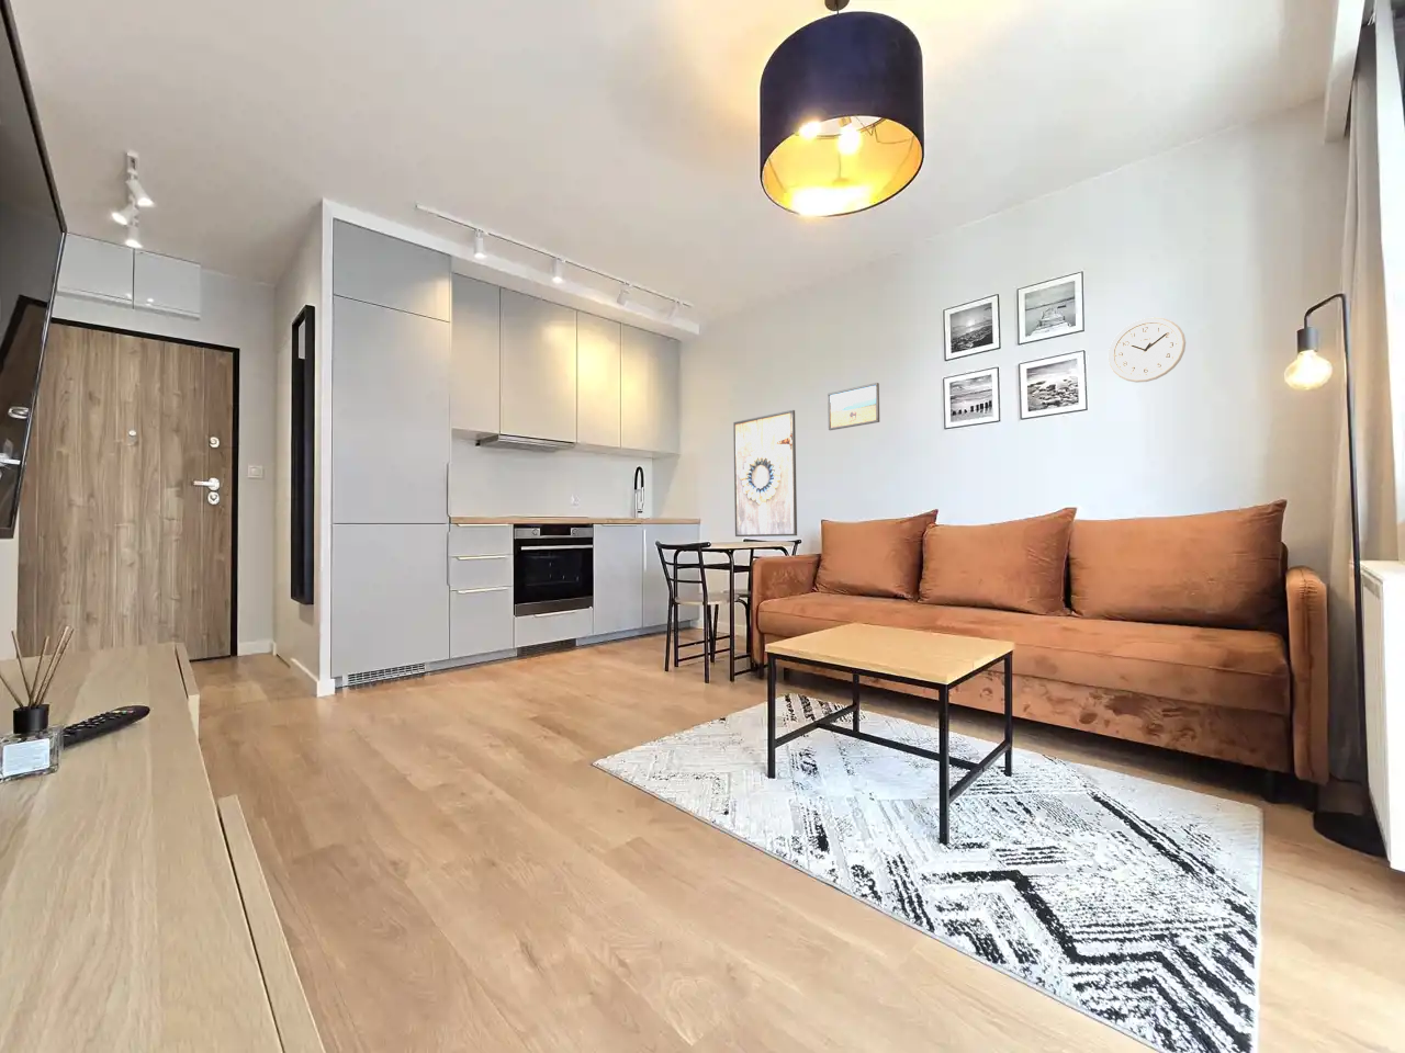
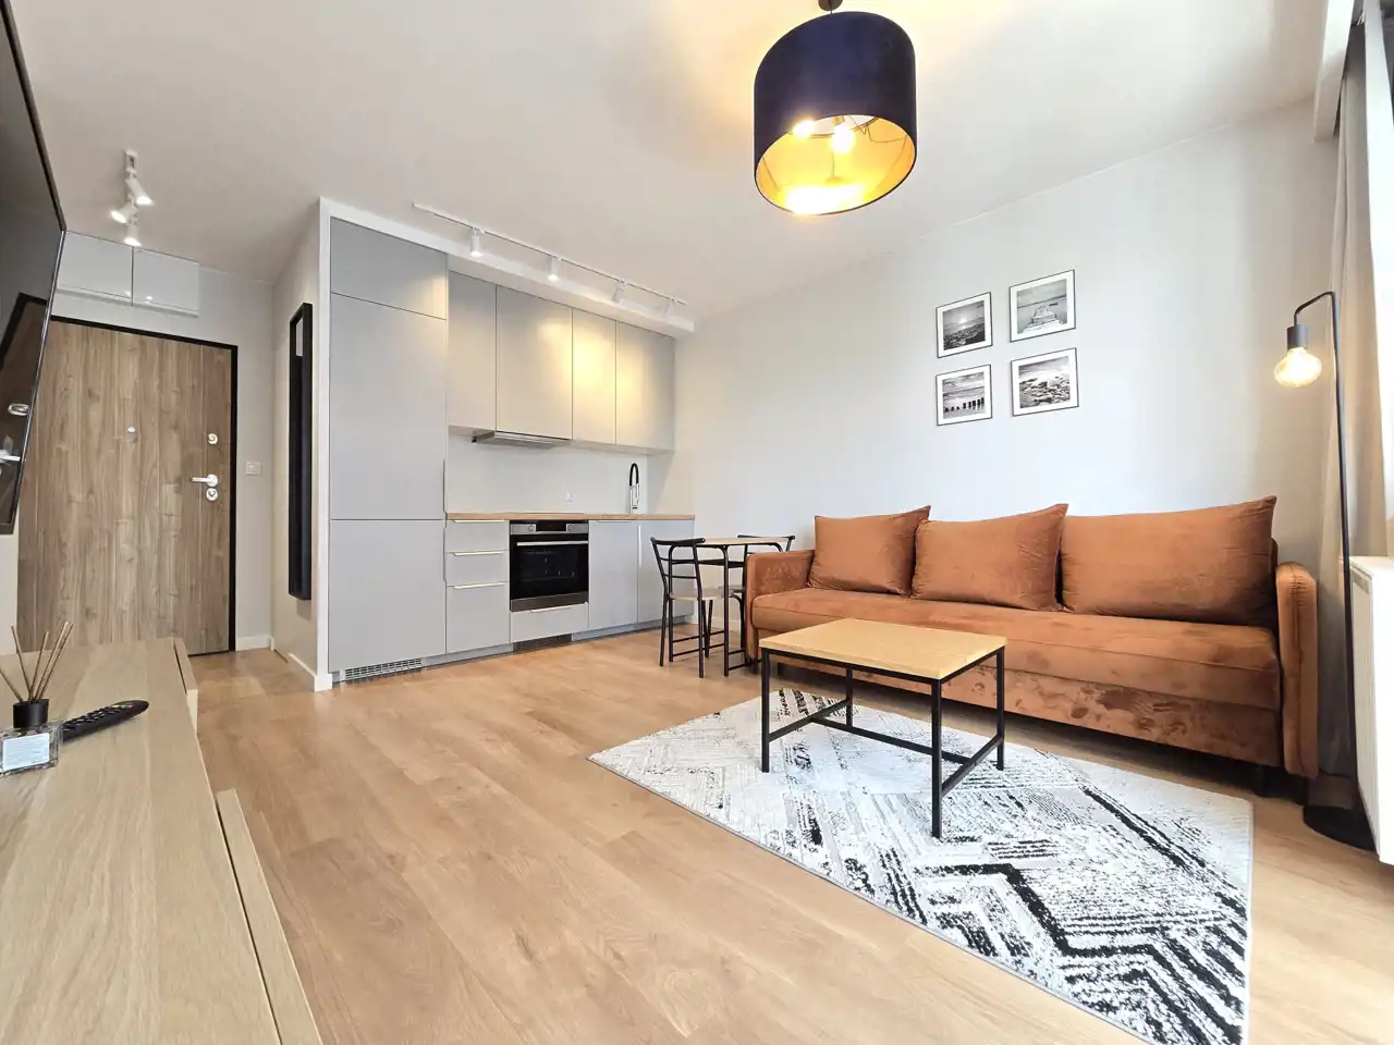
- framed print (763, 476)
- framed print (853, 407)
- wall clock (1145, 350)
